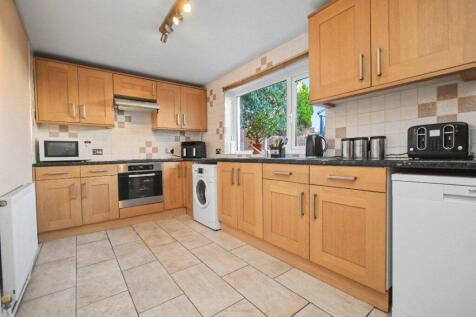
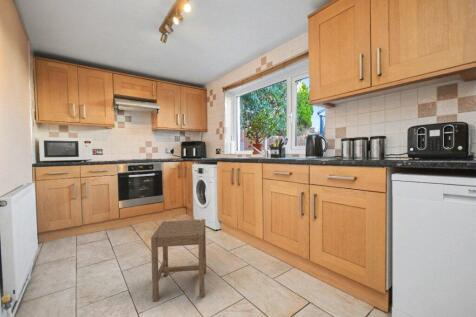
+ stool (181, 245)
